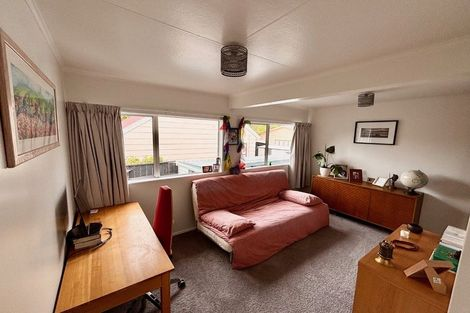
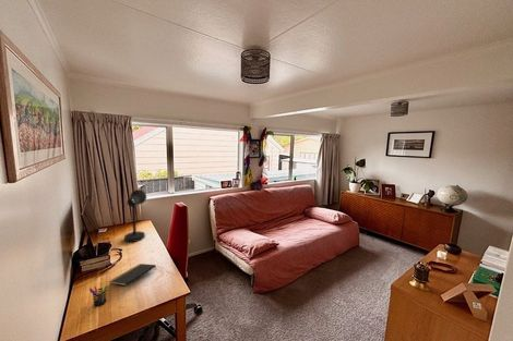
+ desk lamp (134, 214)
+ notepad (133, 273)
+ pen holder (99, 293)
